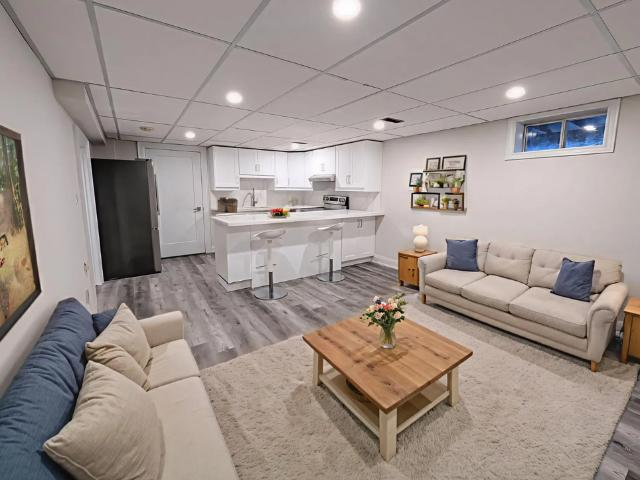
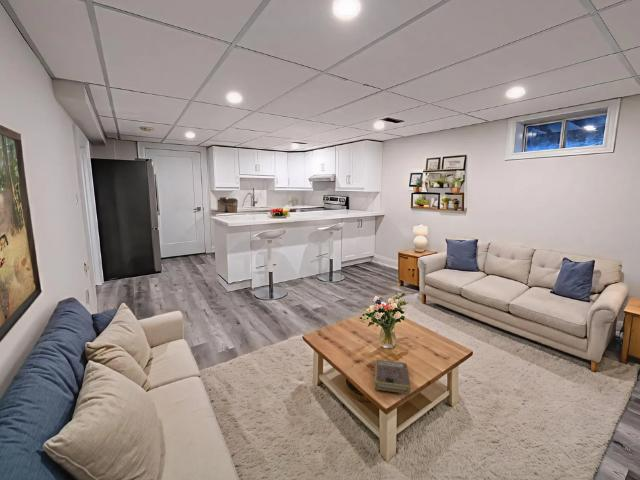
+ book (391, 375)
